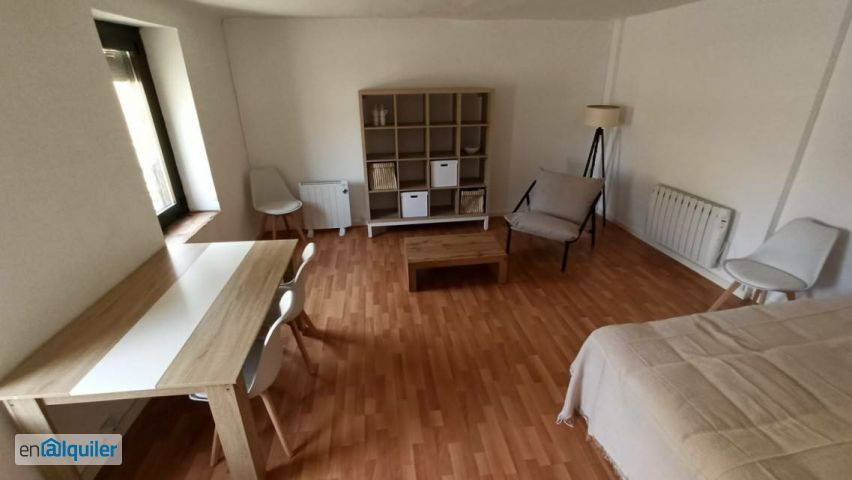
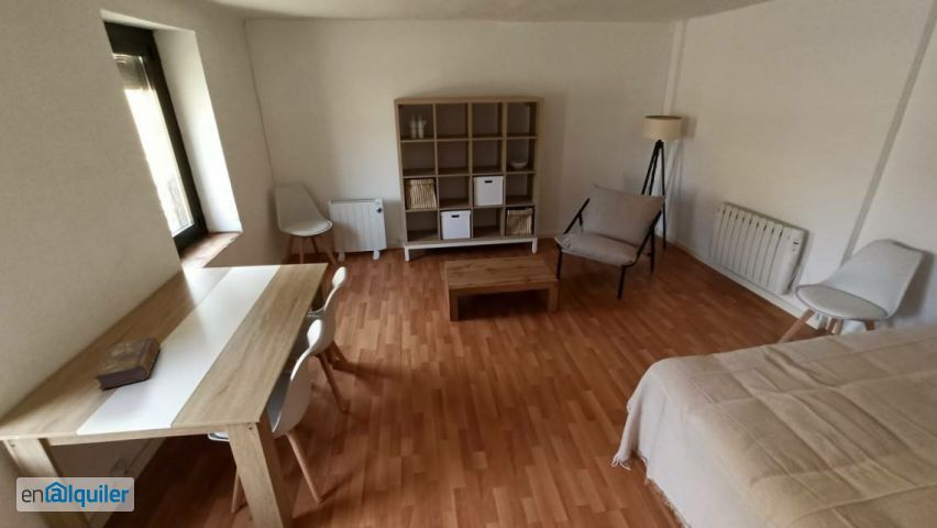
+ book (129, 361)
